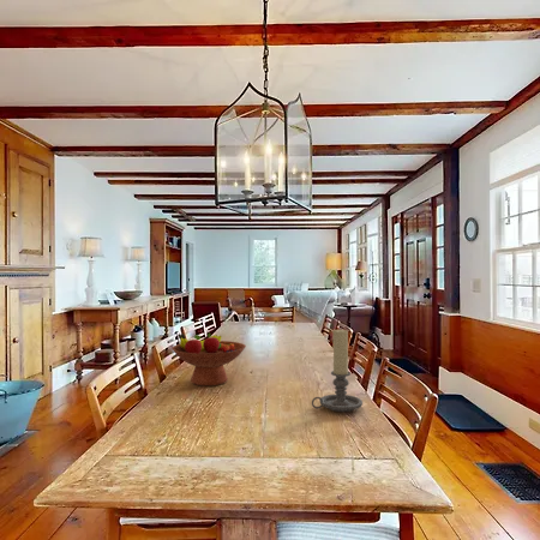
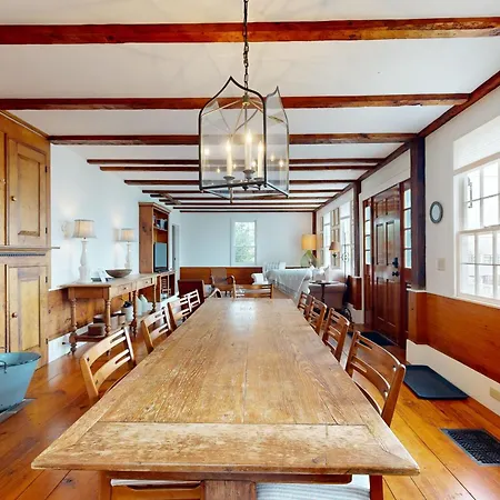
- fruit bowl (209, 356)
- candle holder (336, 367)
